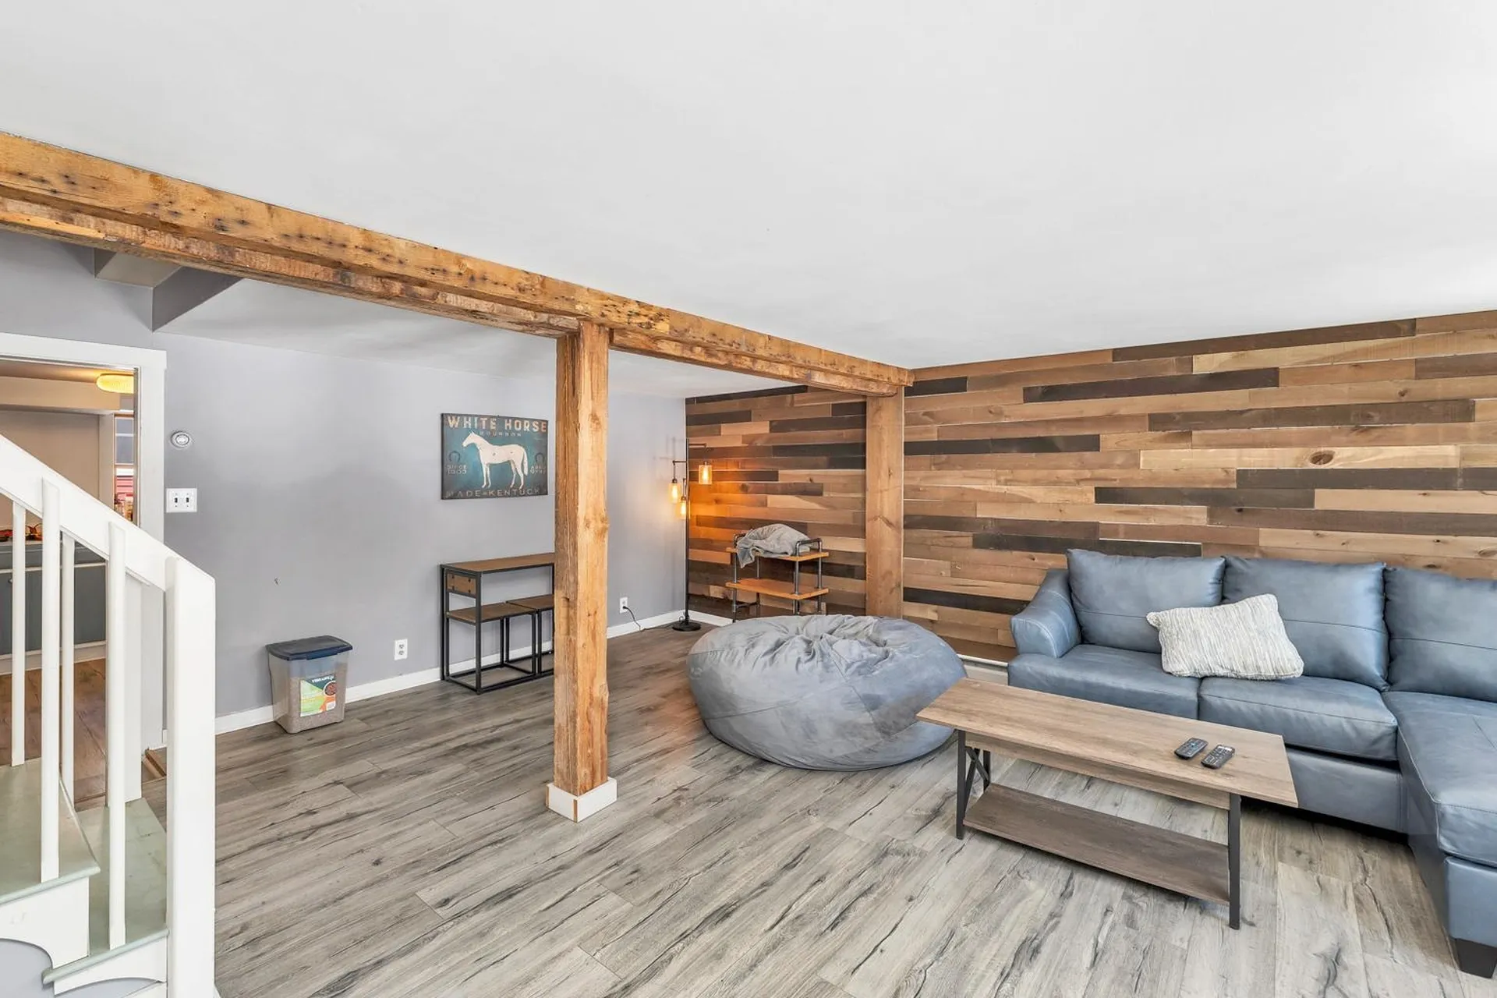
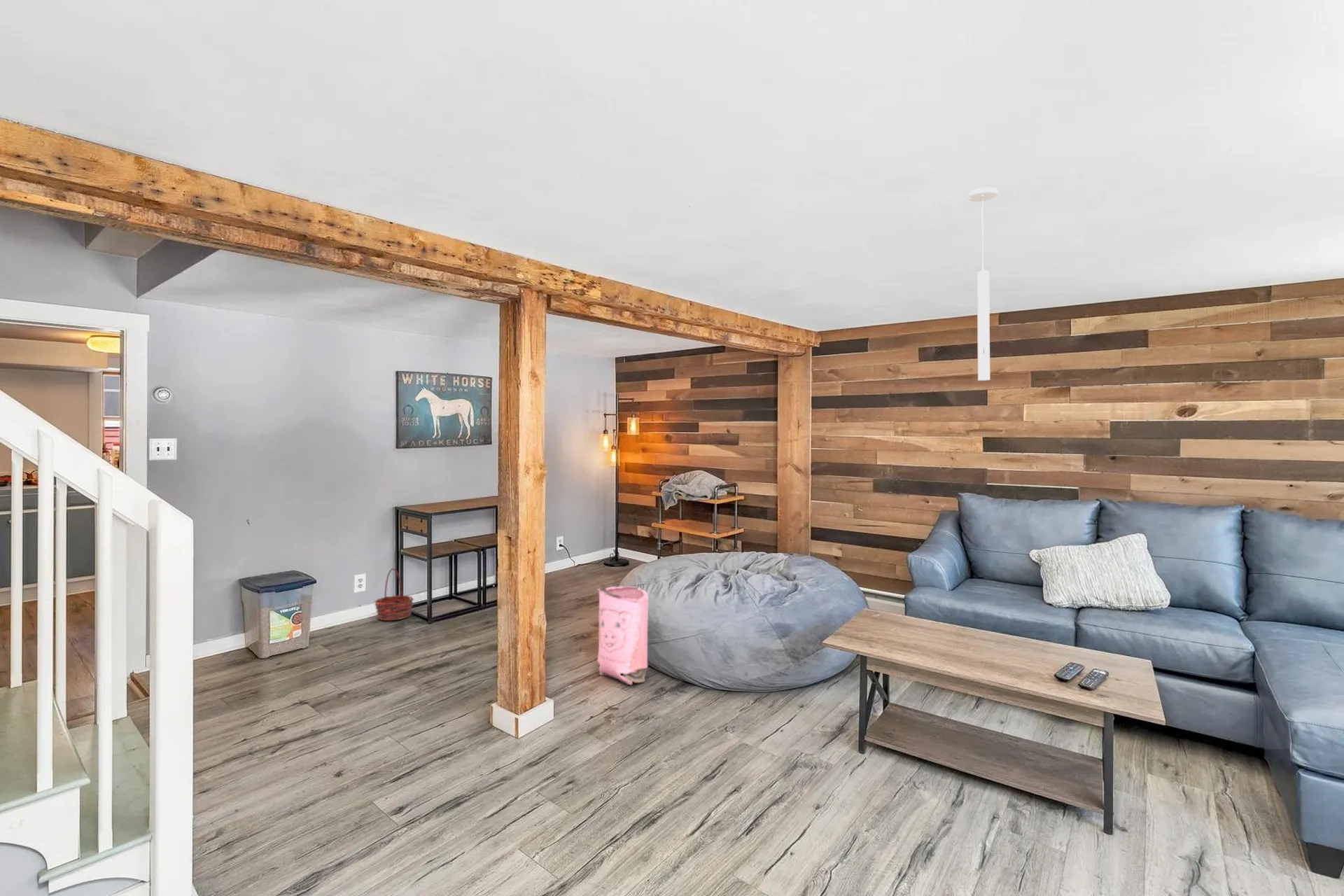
+ bag (623, 633)
+ basket (394, 596)
+ ceiling light (983, 286)
